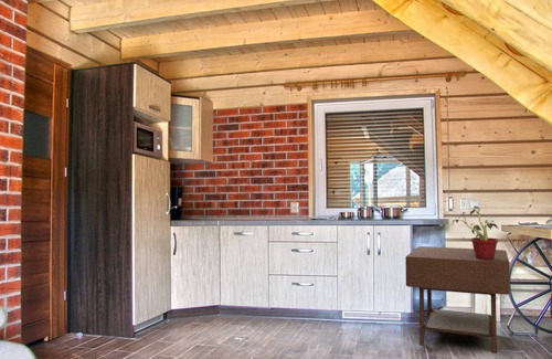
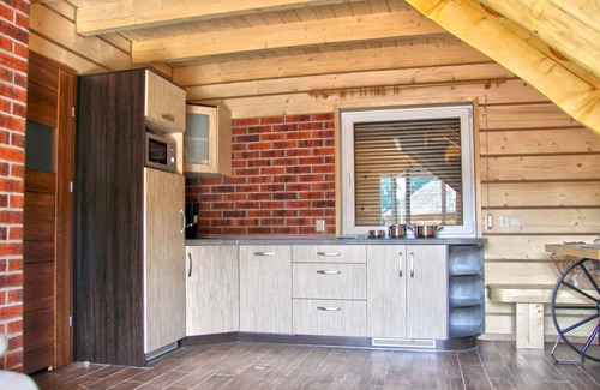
- side table (457, 292)
- potted plant (473, 231)
